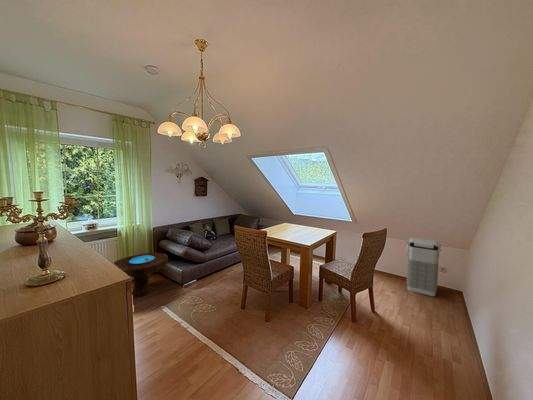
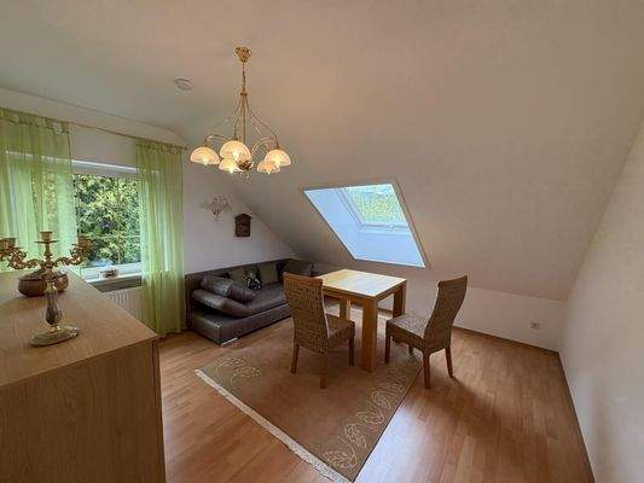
- side table (141, 276)
- grenade (421, 265)
